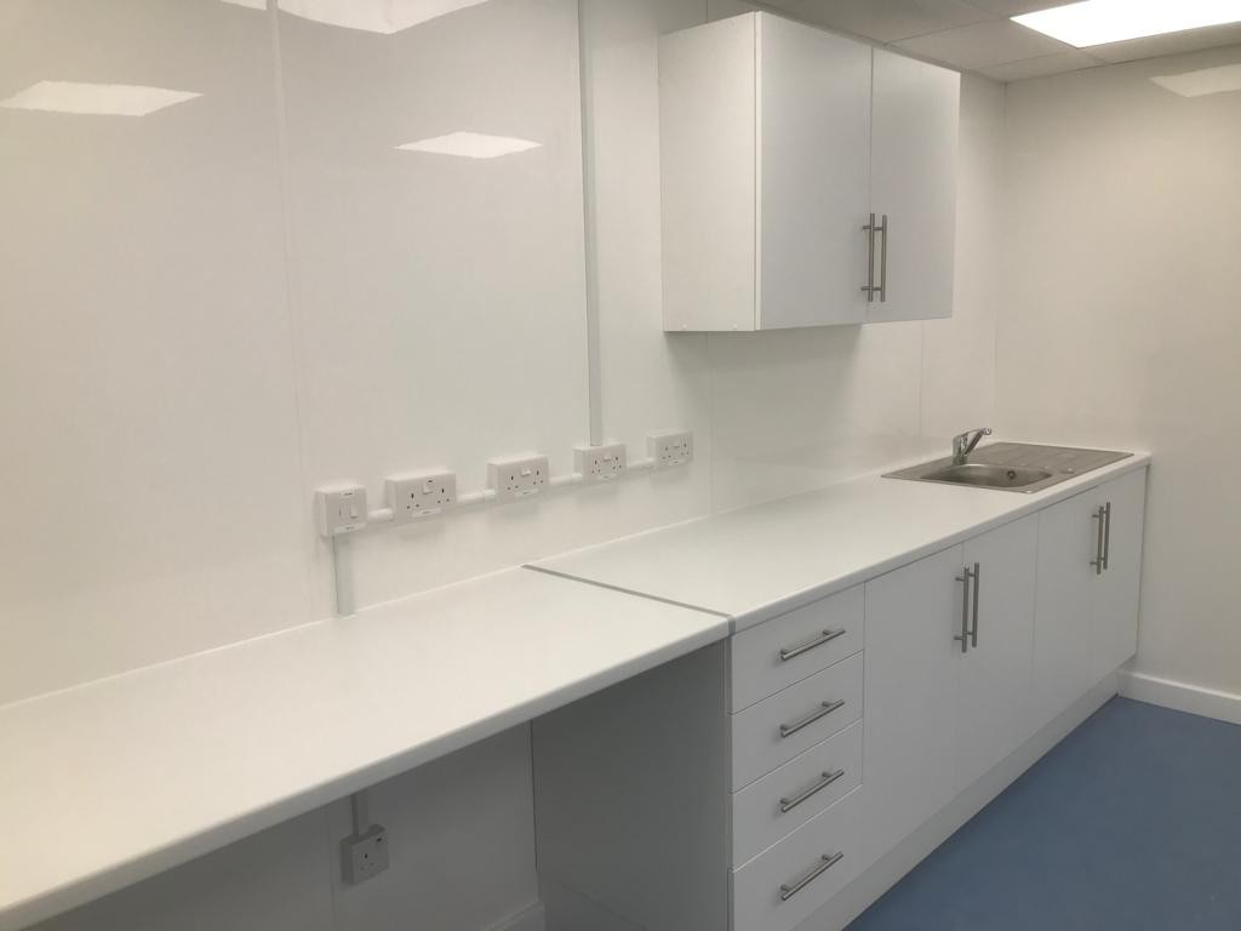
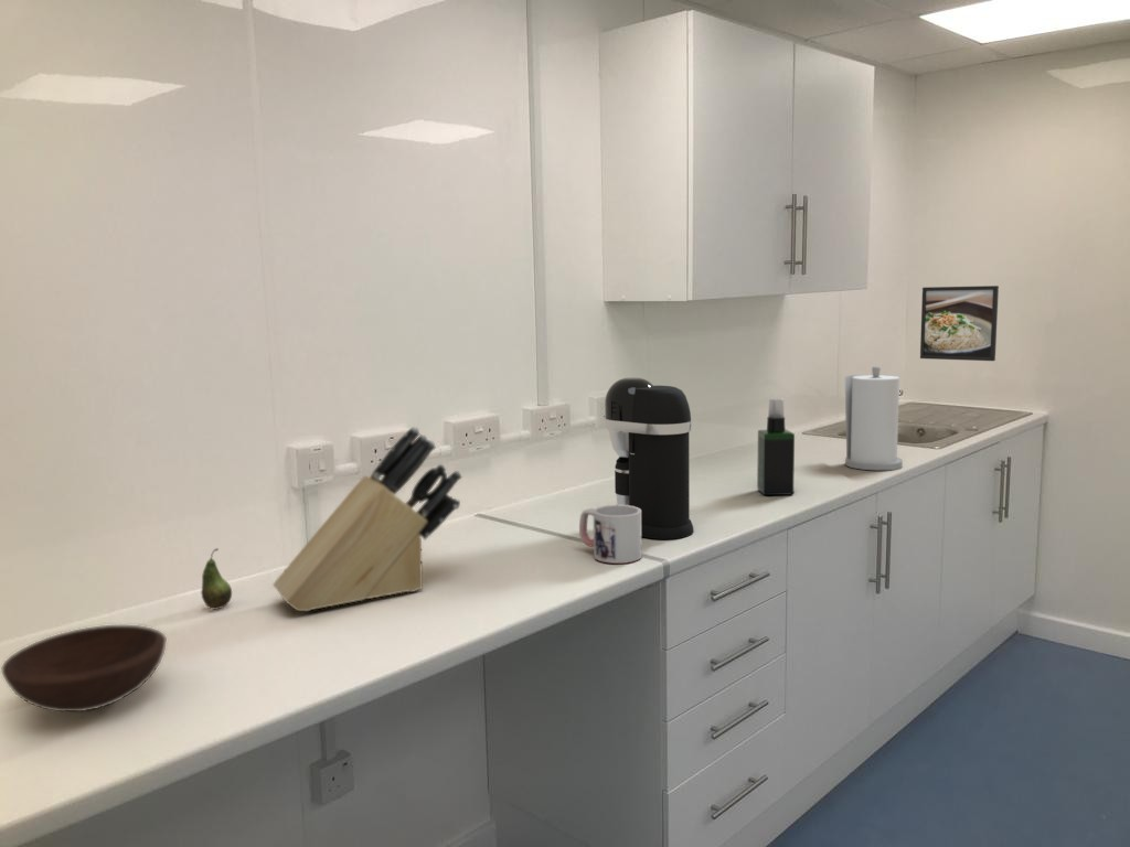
+ mug (609, 532)
+ paper towel (874, 416)
+ fruit (215, 576)
+ bowl (88, 674)
+ coffee maker (647, 453)
+ spray bottle (776, 446)
+ knife block (369, 513)
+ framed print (958, 323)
